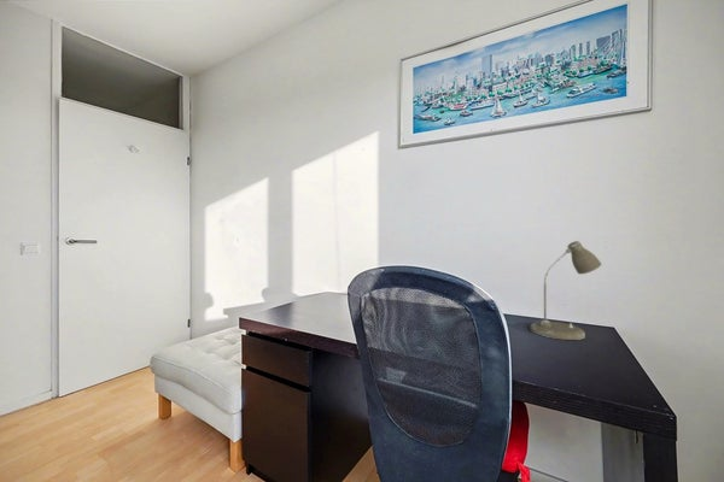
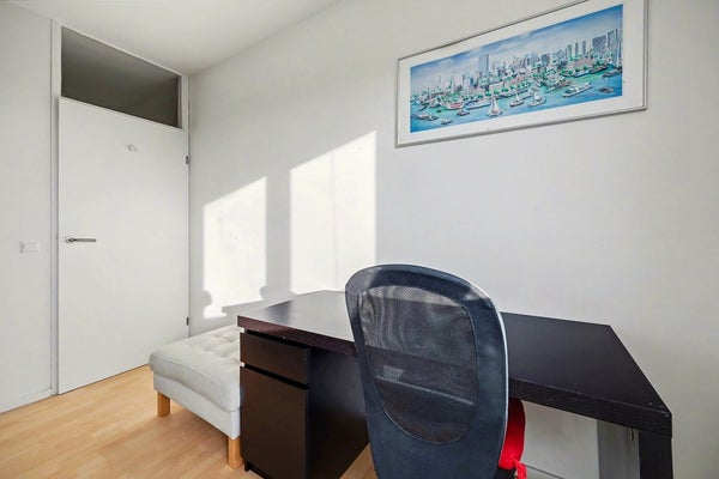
- desk lamp (545, 286)
